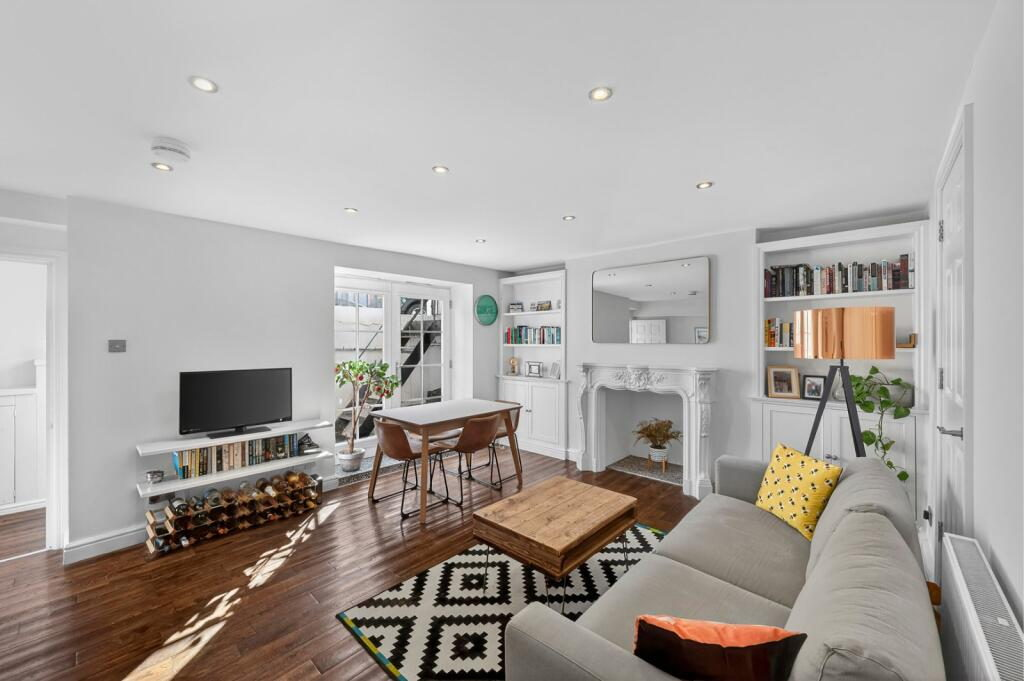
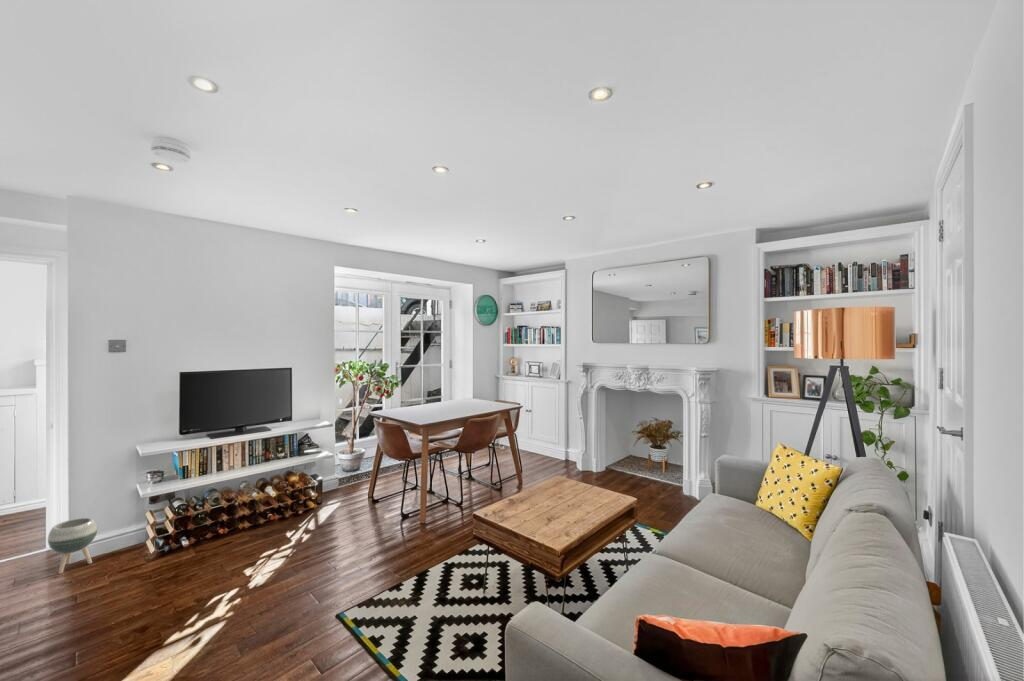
+ planter (73, 544)
